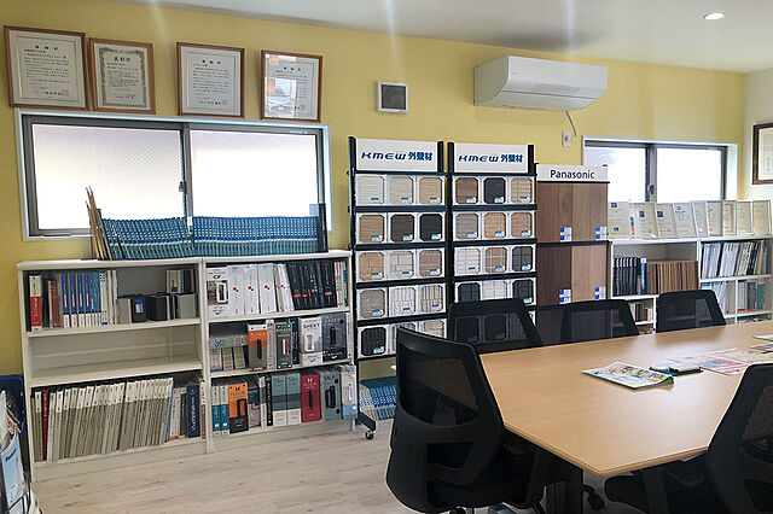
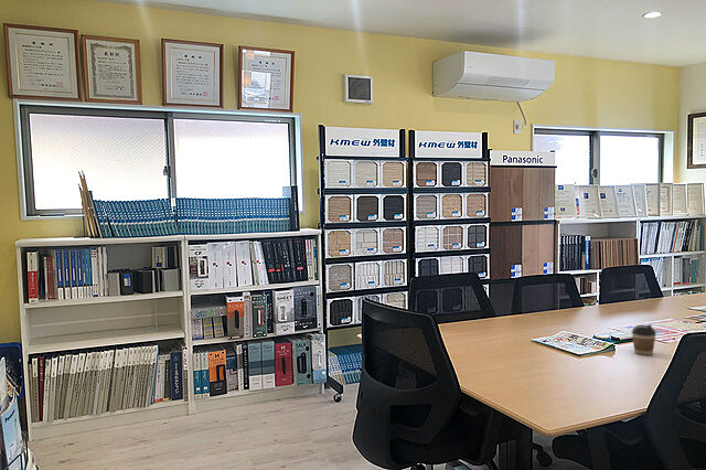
+ coffee cup (643, 339)
